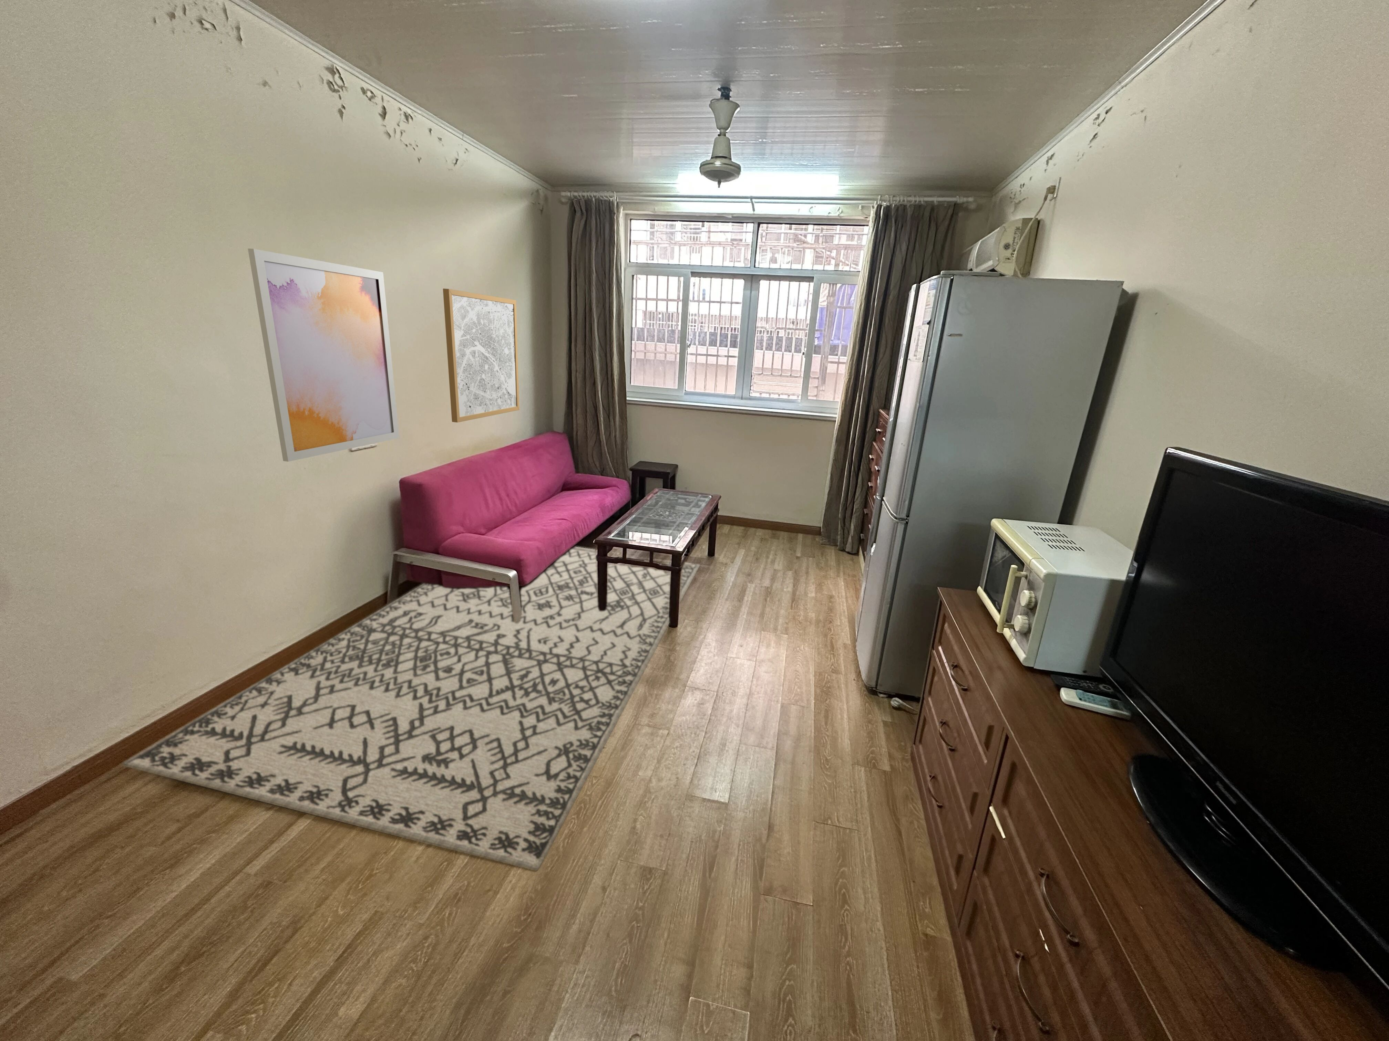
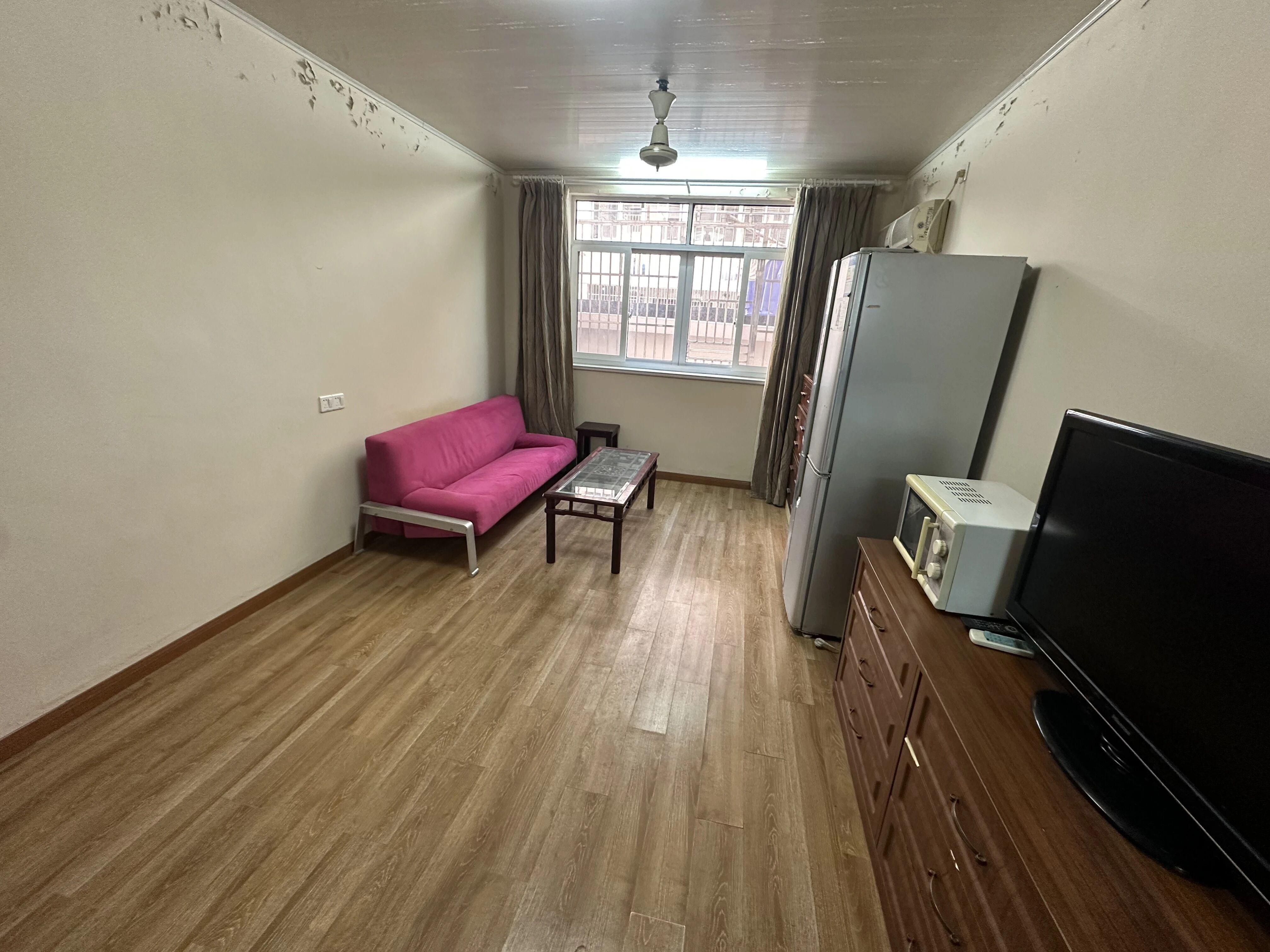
- wall art (486, 356)
- rug (512, 630)
- wall art (337, 360)
